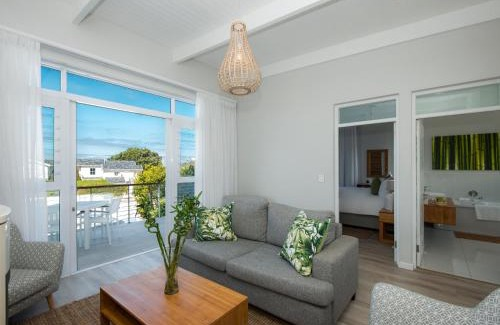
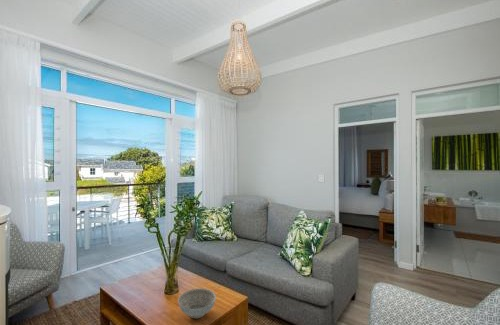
+ decorative bowl (197, 305)
